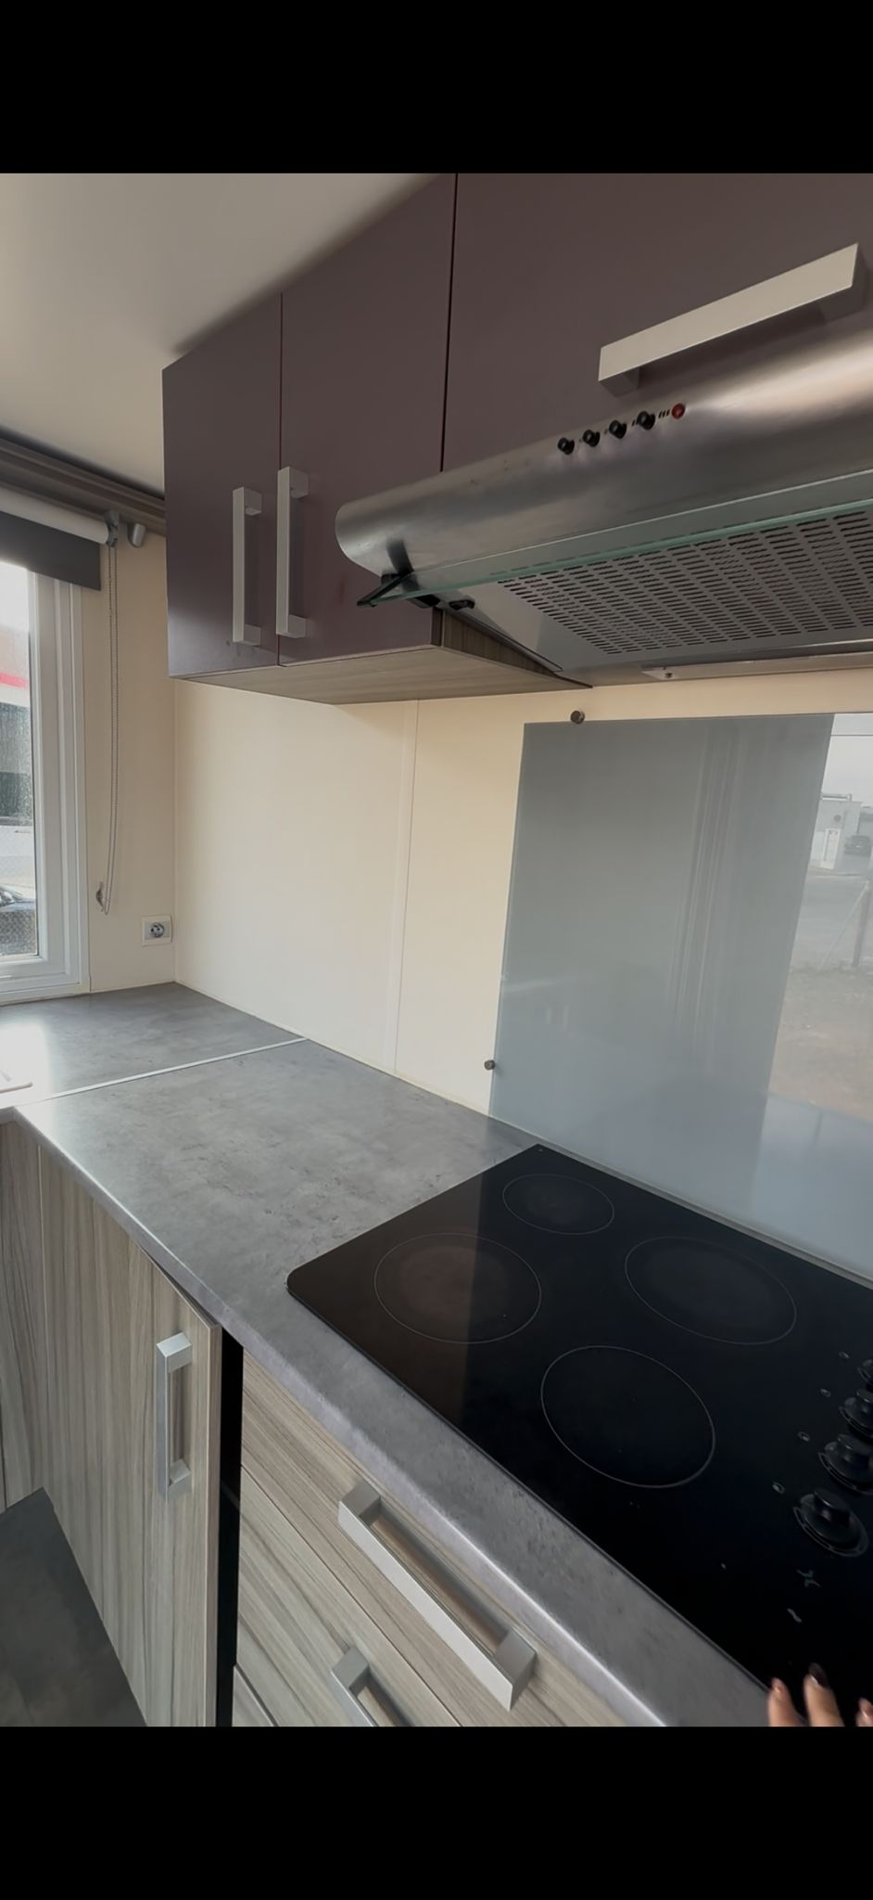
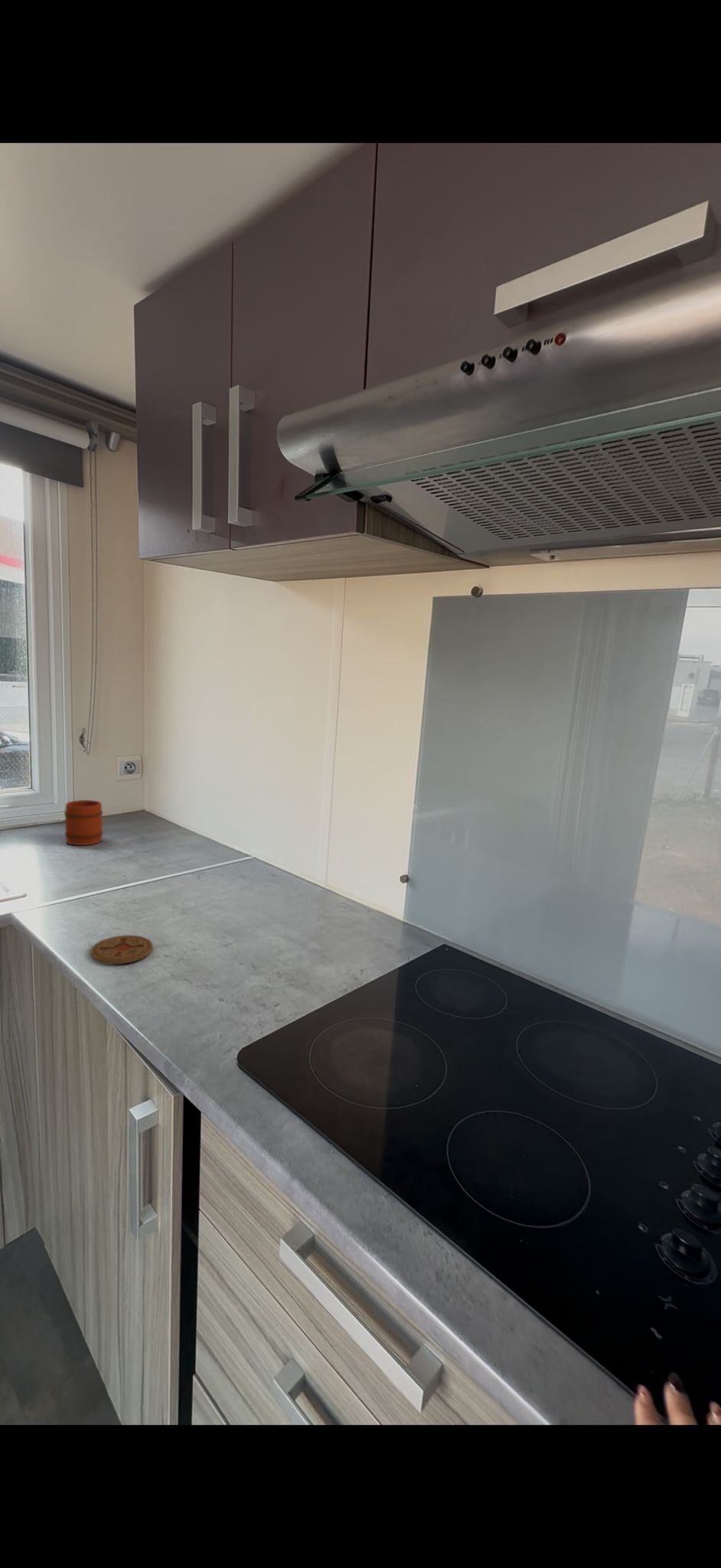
+ mug (83, 821)
+ coaster (122, 949)
